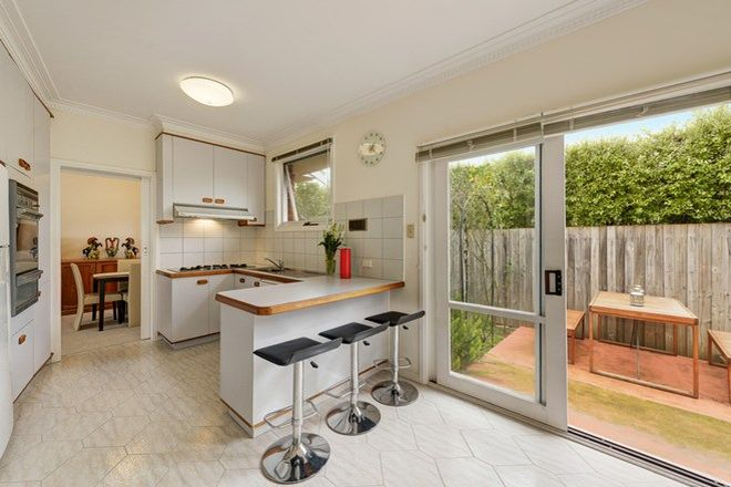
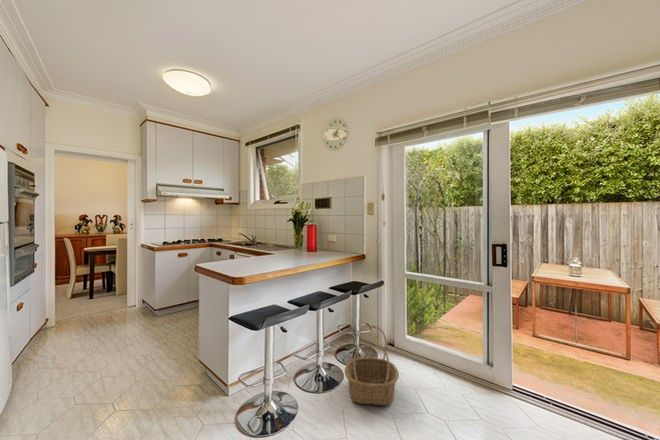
+ basket (371, 363)
